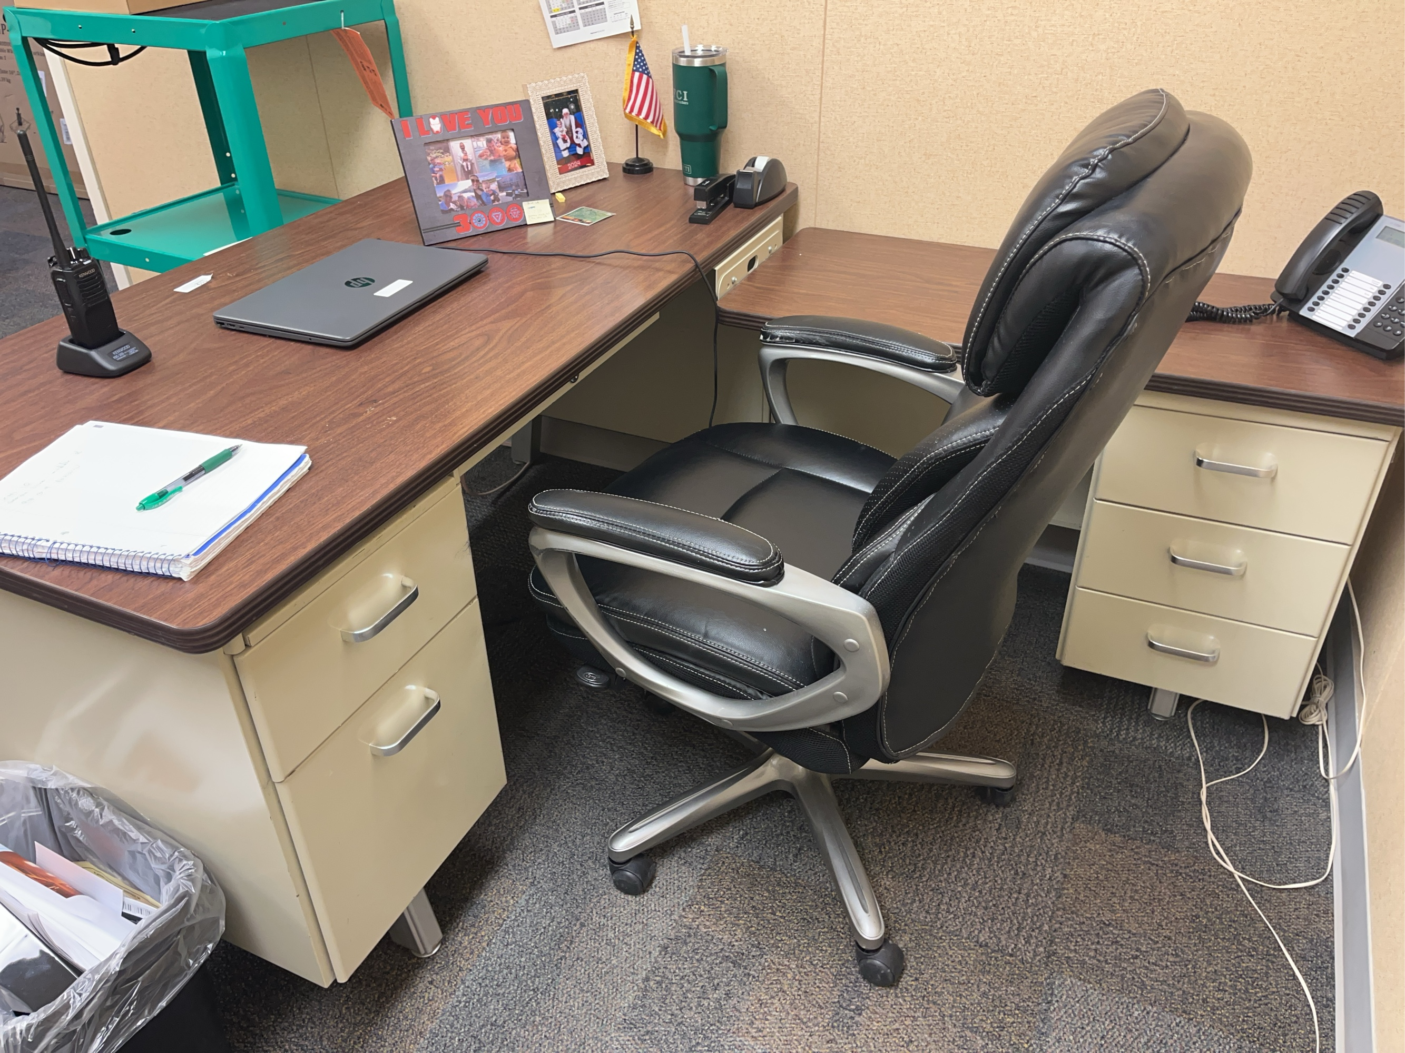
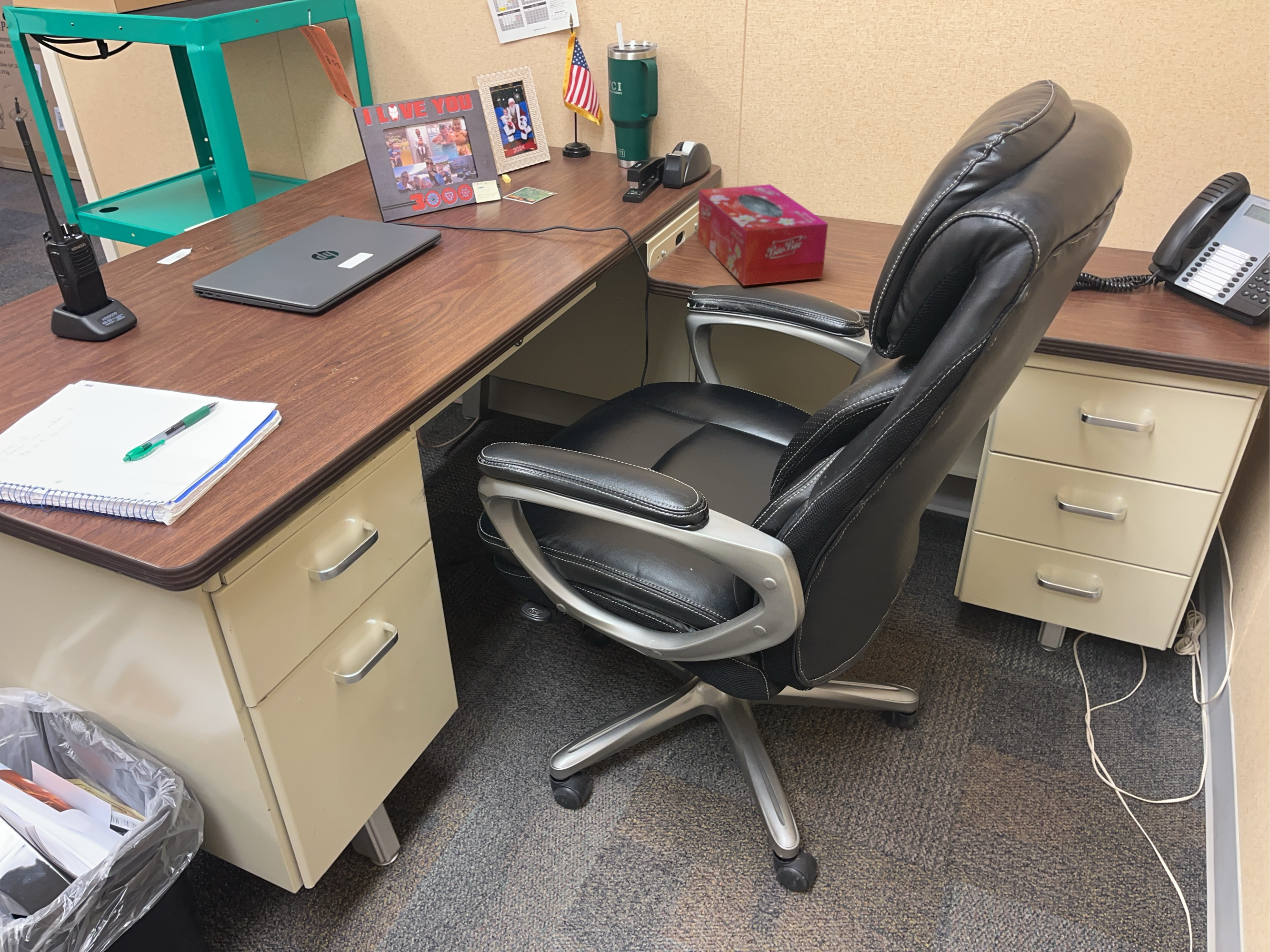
+ tissue box (758, 231)
